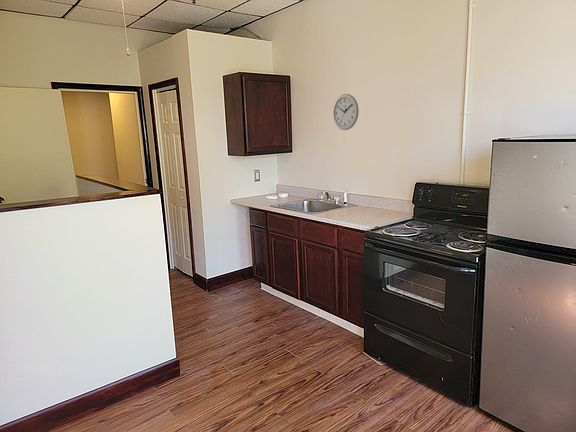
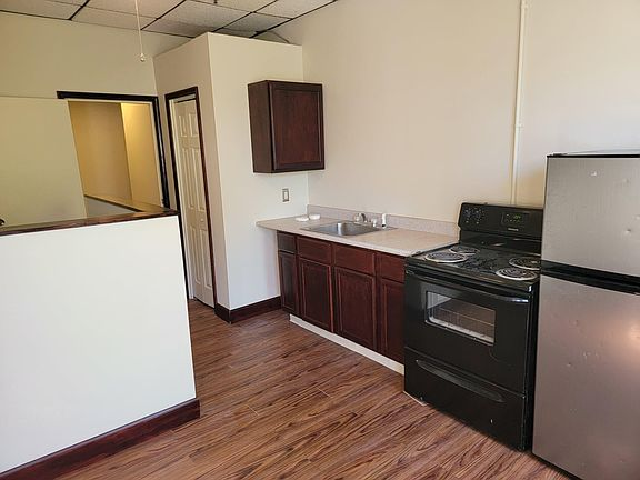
- wall clock (344, 112)
